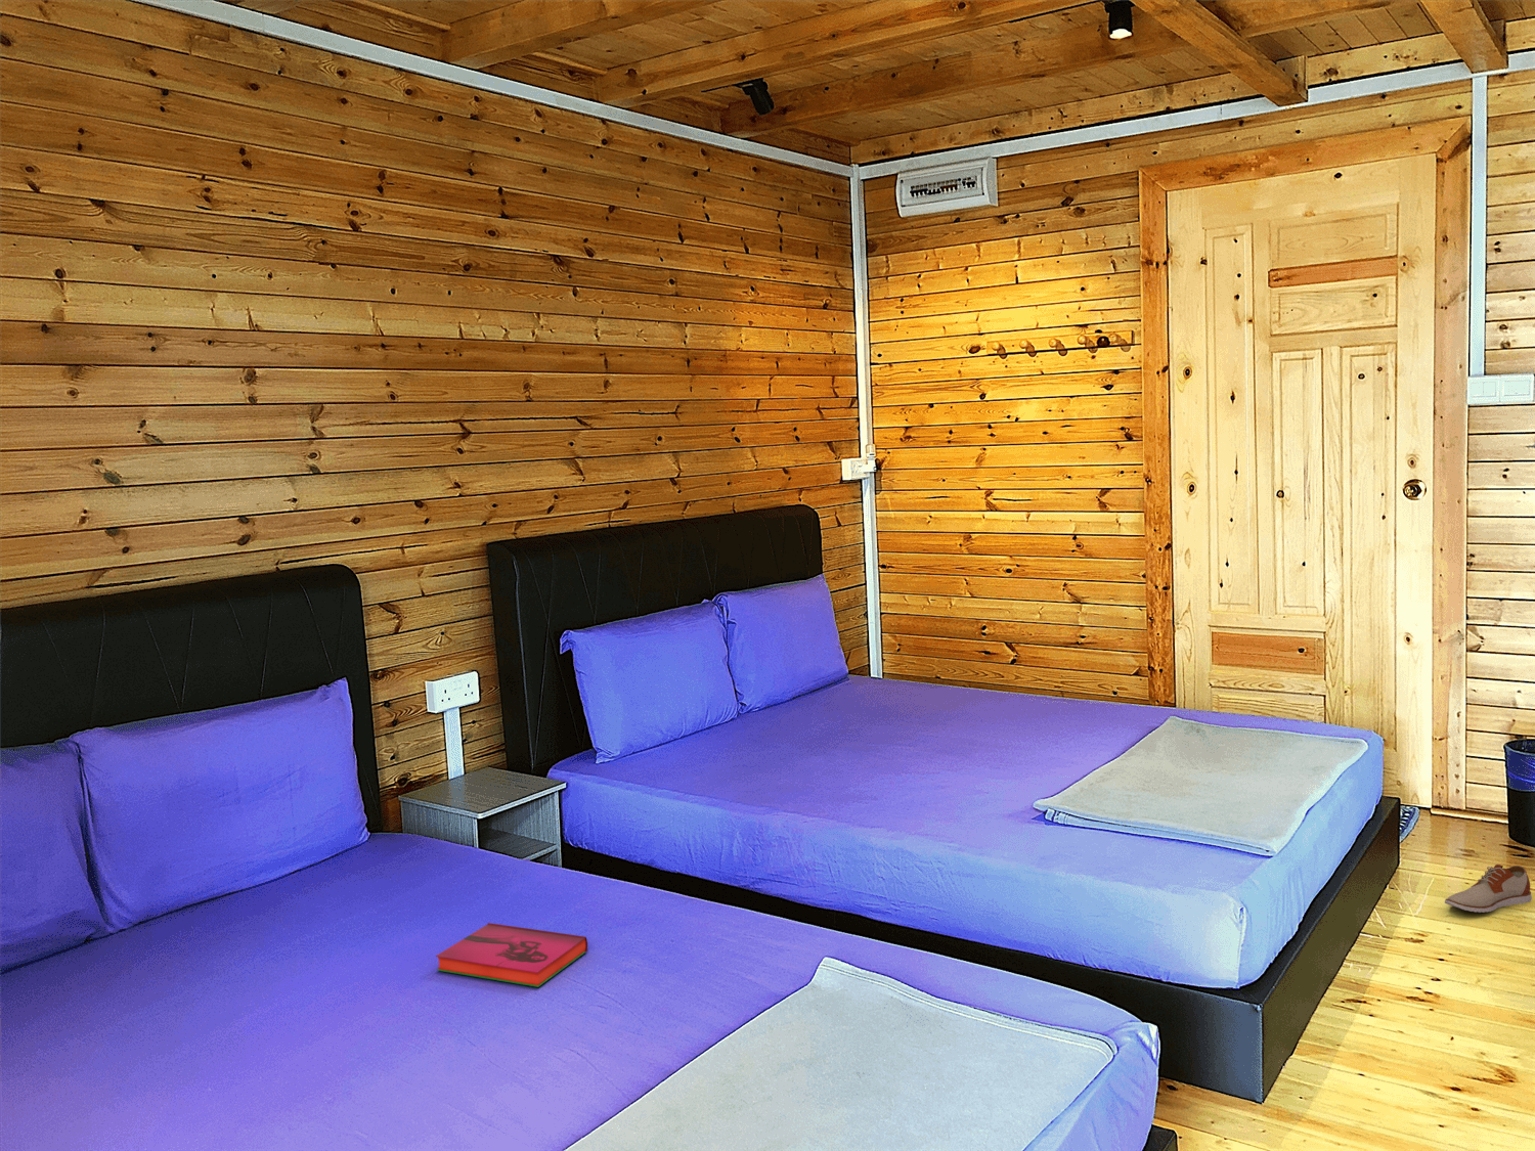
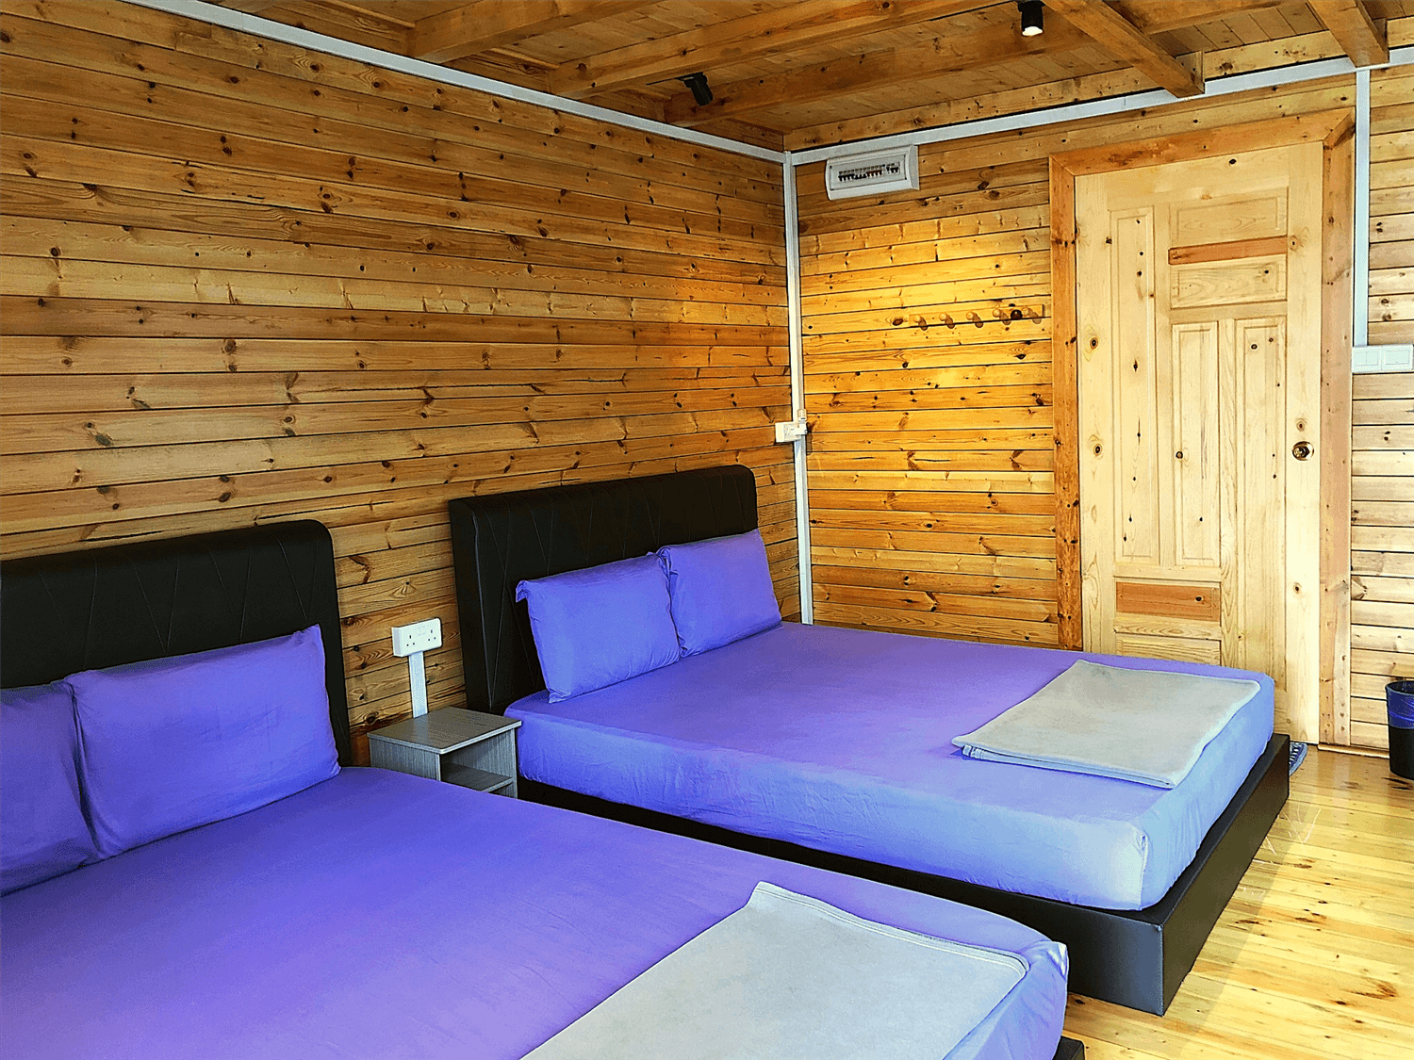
- hardback book (512, 953)
- shoe (1485, 885)
